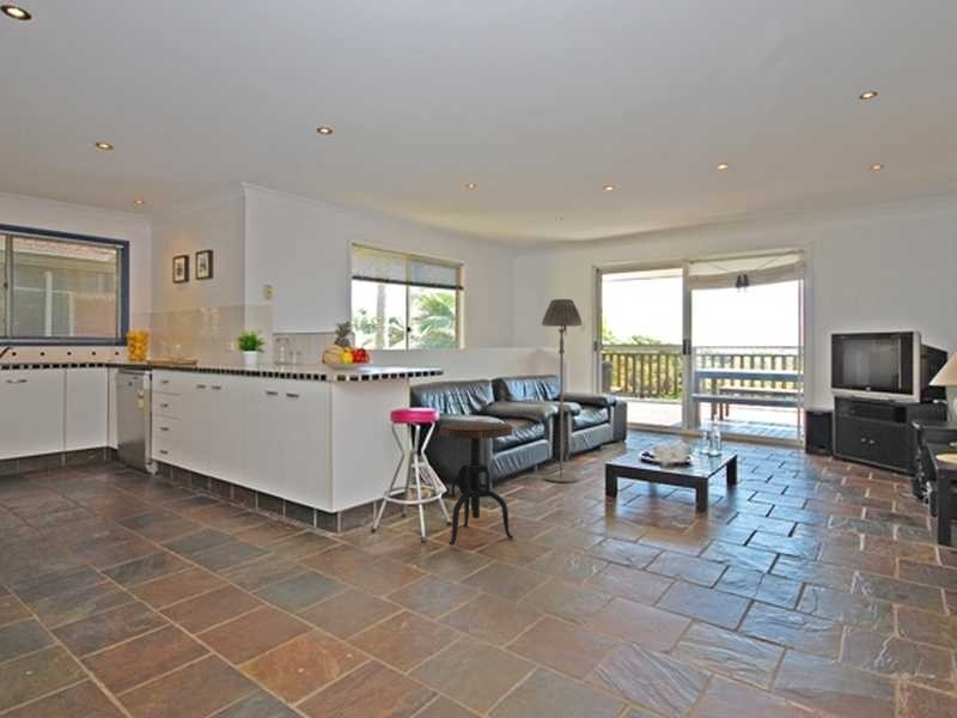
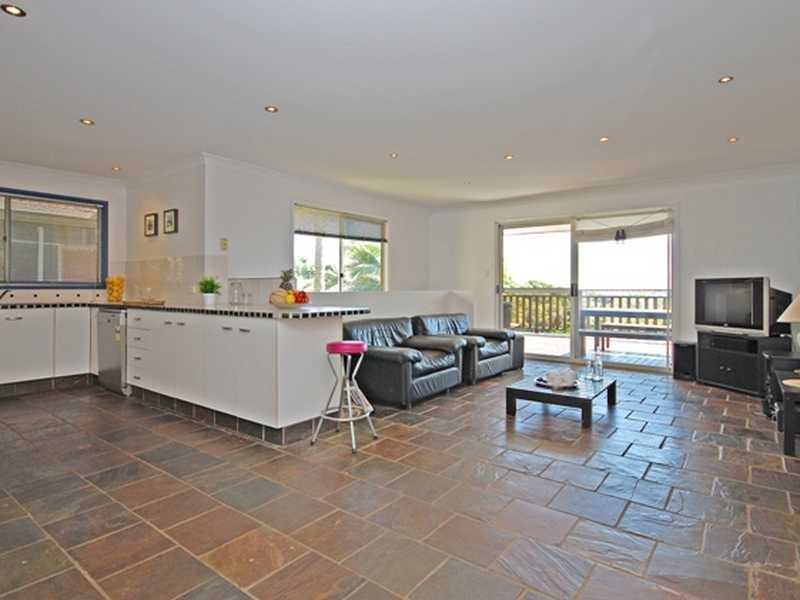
- floor lamp (561, 389)
- side table (476, 480)
